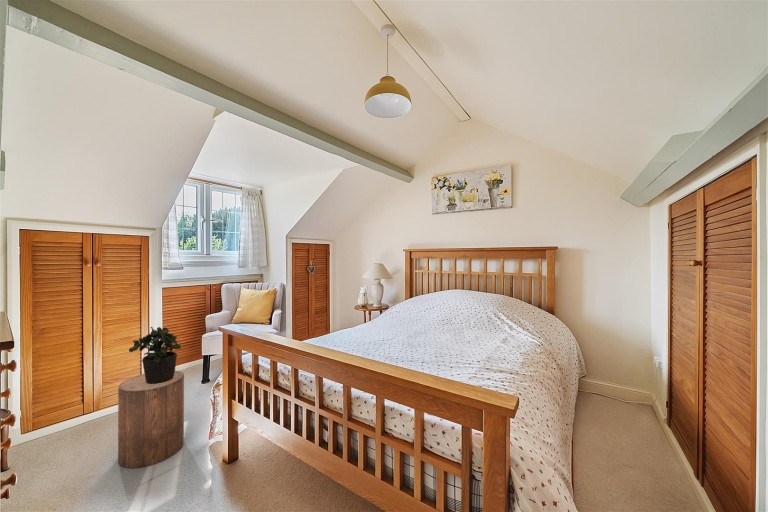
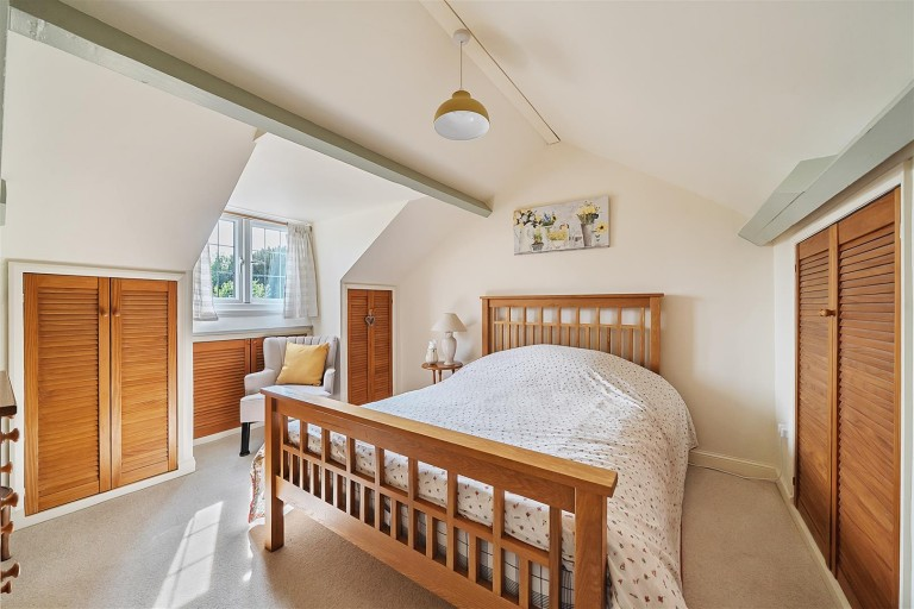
- stool (152, 415)
- potted plant (157, 352)
